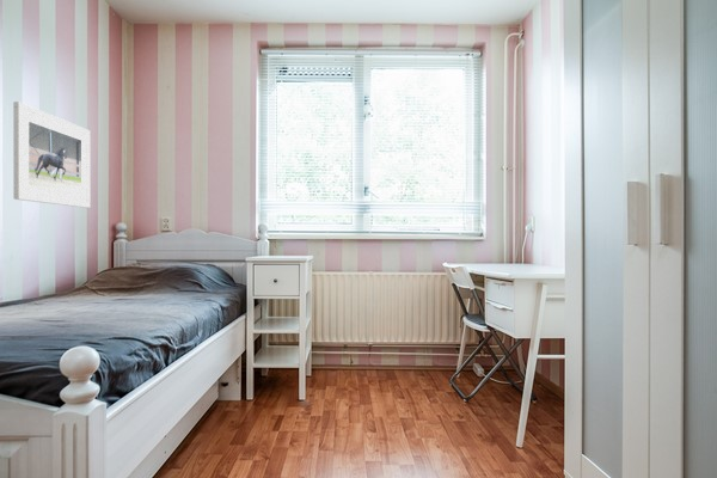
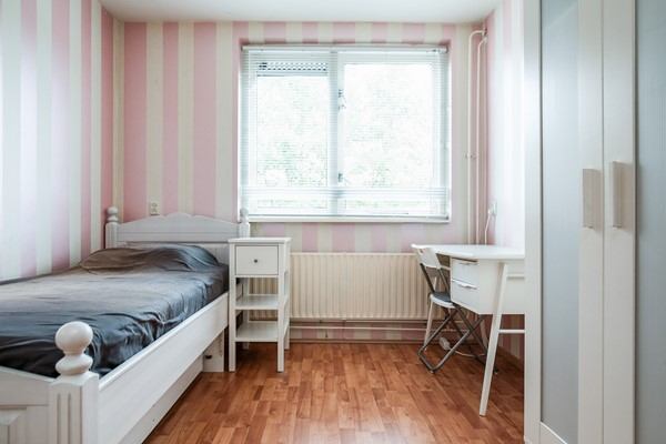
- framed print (56, 160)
